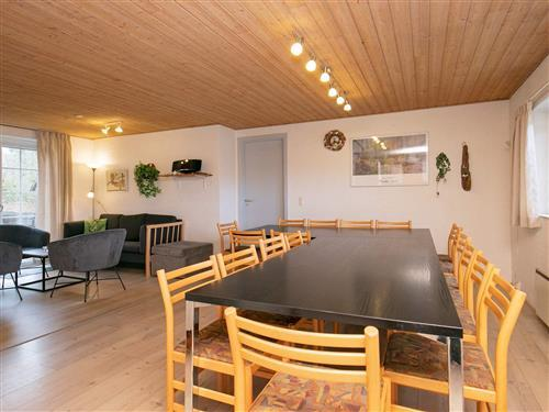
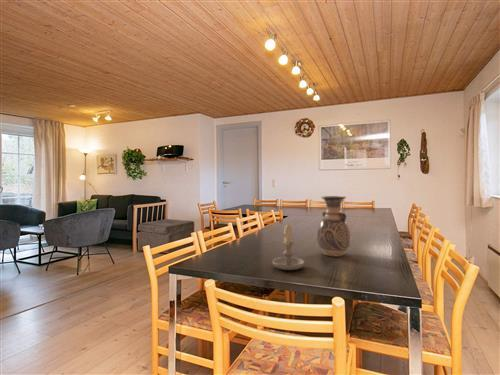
+ vase (333, 225)
+ candle (288, 245)
